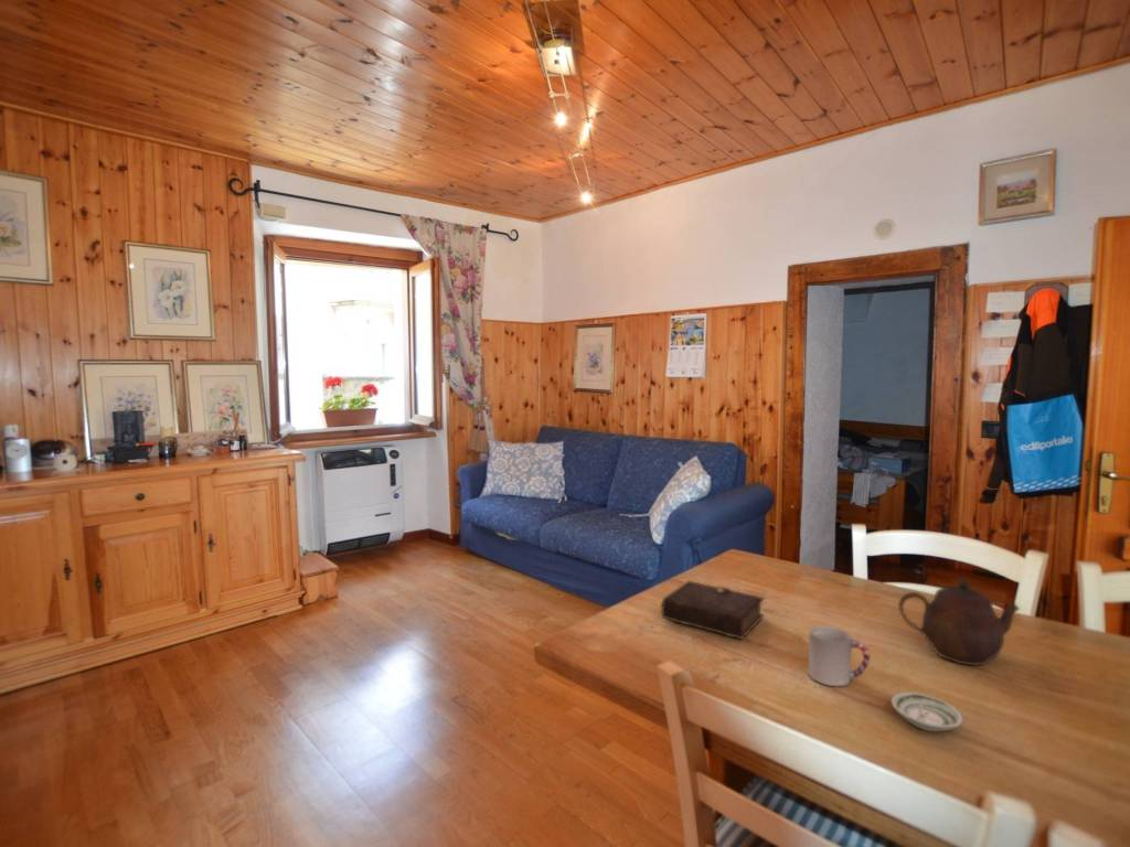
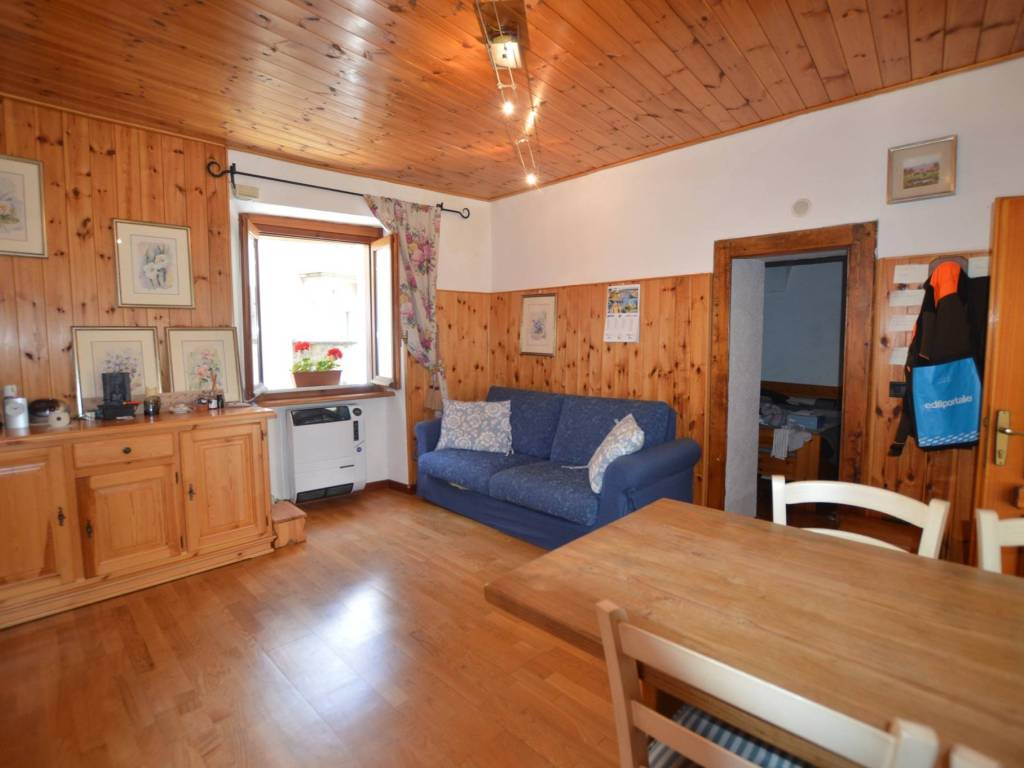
- book (726, 610)
- teapot (957, 615)
- cup (839, 656)
- saucer (925, 715)
